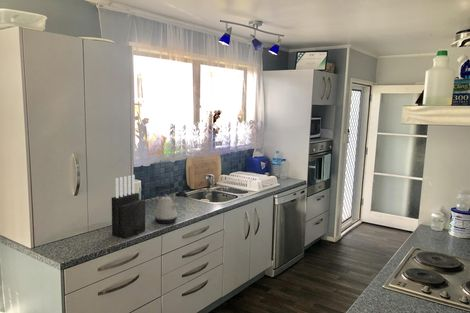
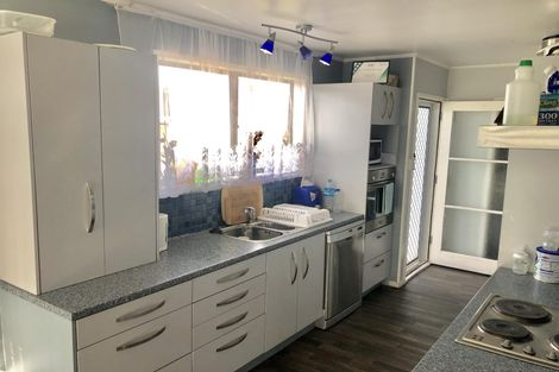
- knife block (130, 205)
- kettle (166, 203)
